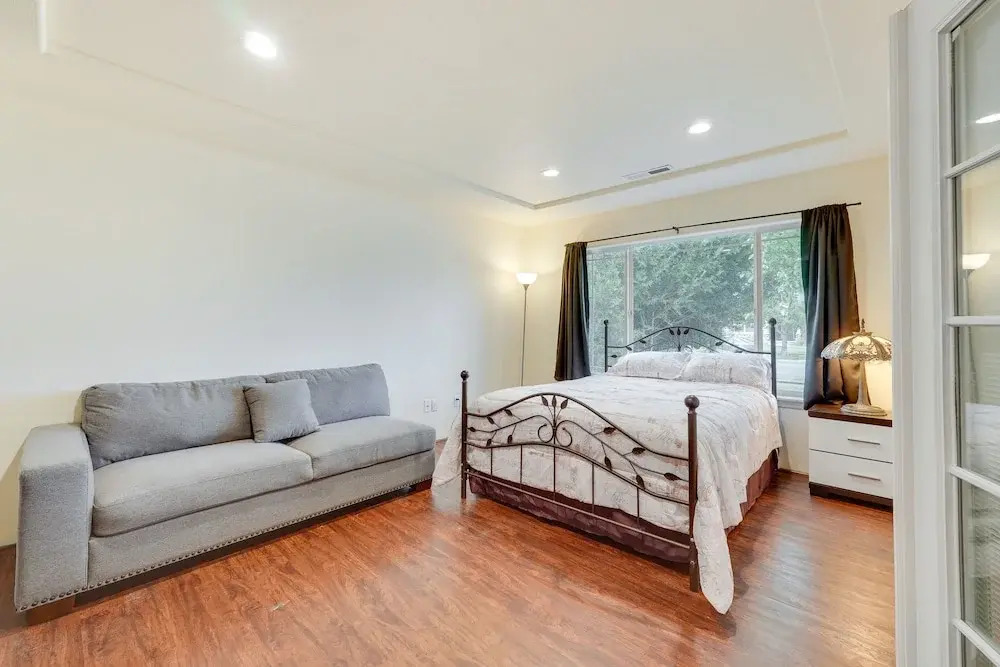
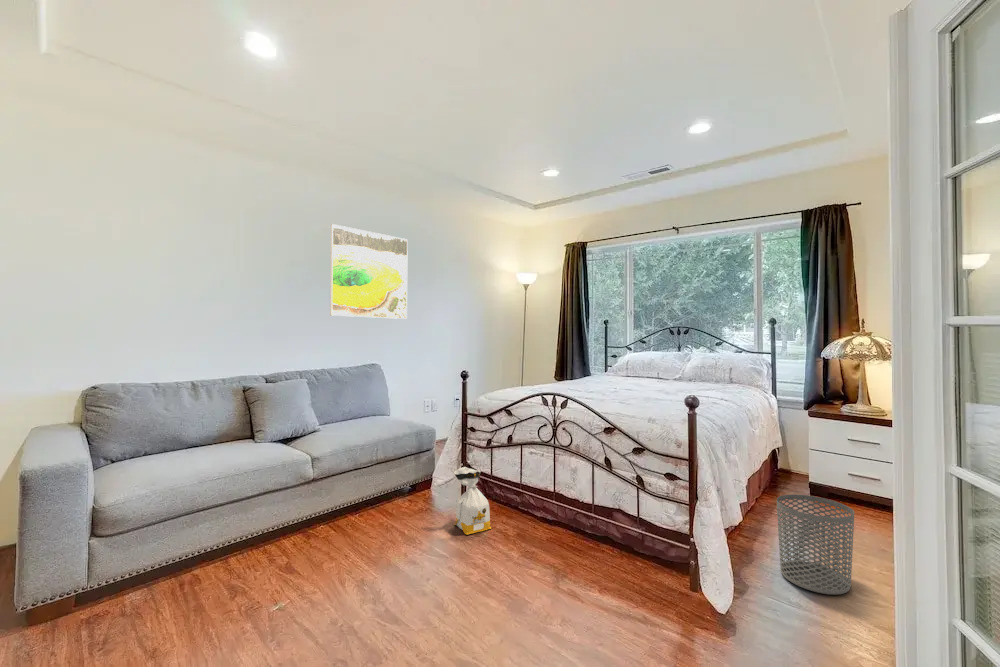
+ waste bin (814, 542)
+ bag (471, 496)
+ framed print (371, 274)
